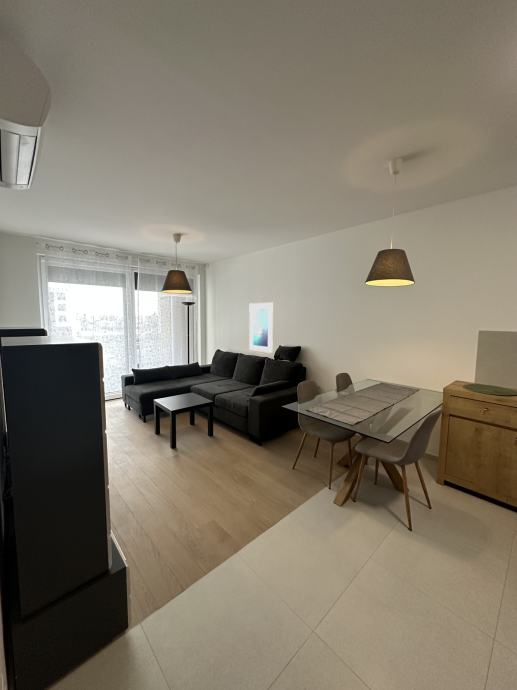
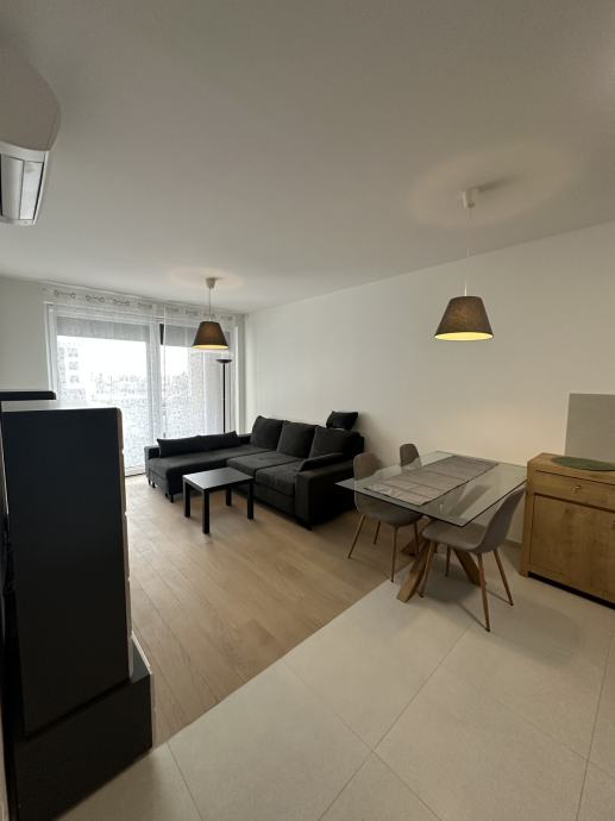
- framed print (260, 327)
